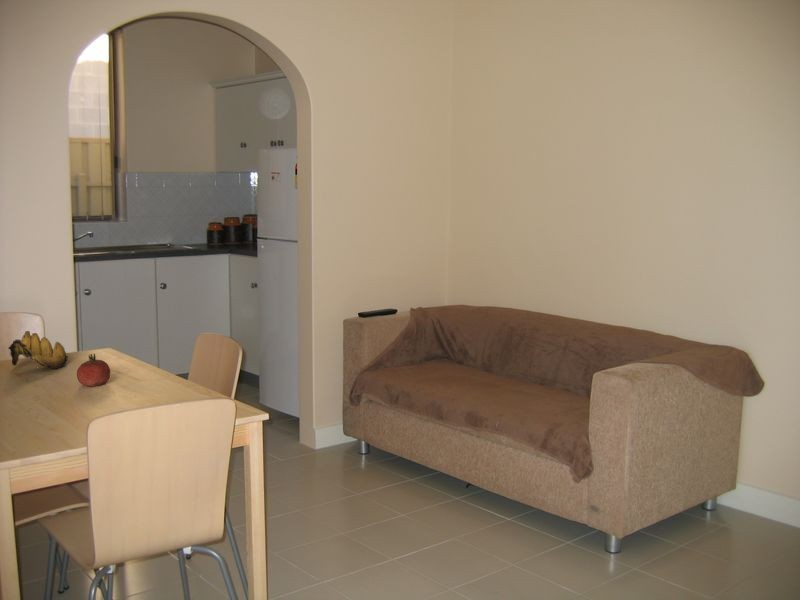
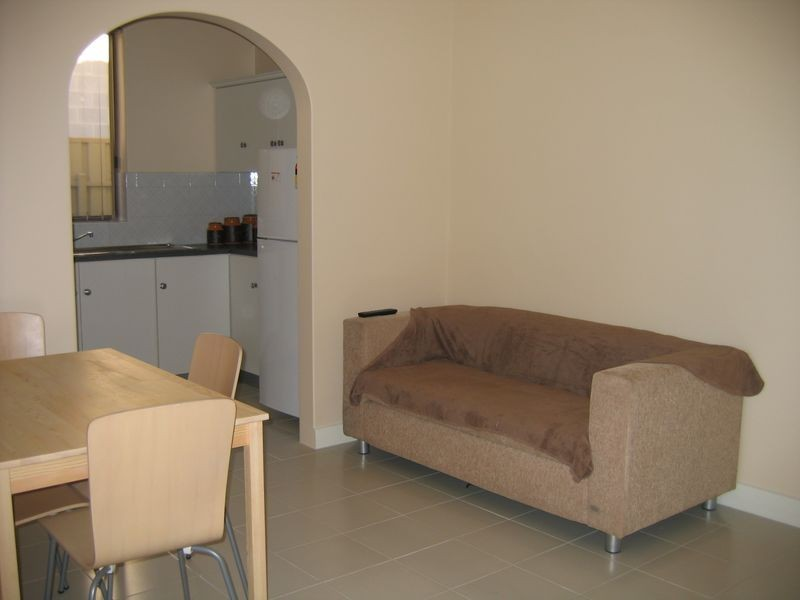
- banana bunch (39, 349)
- fruit (93, 368)
